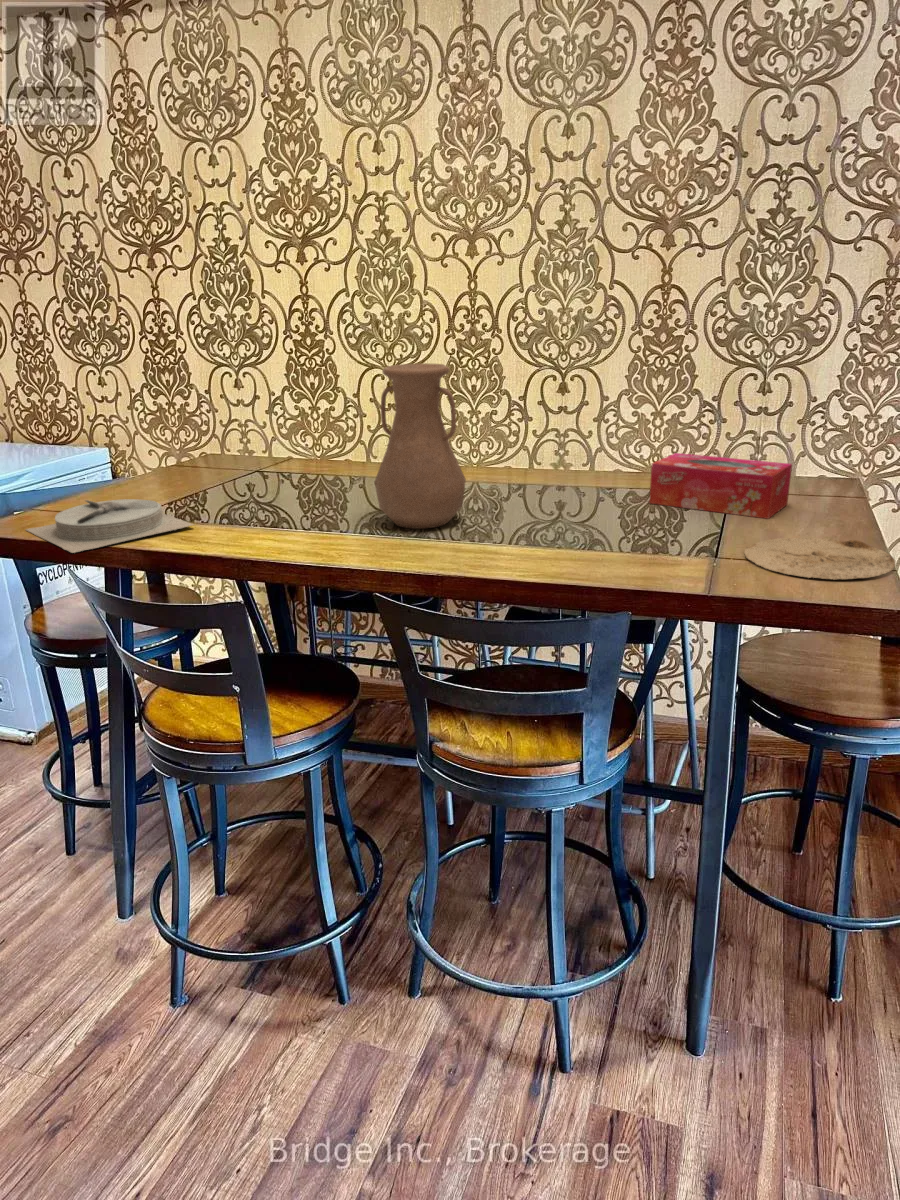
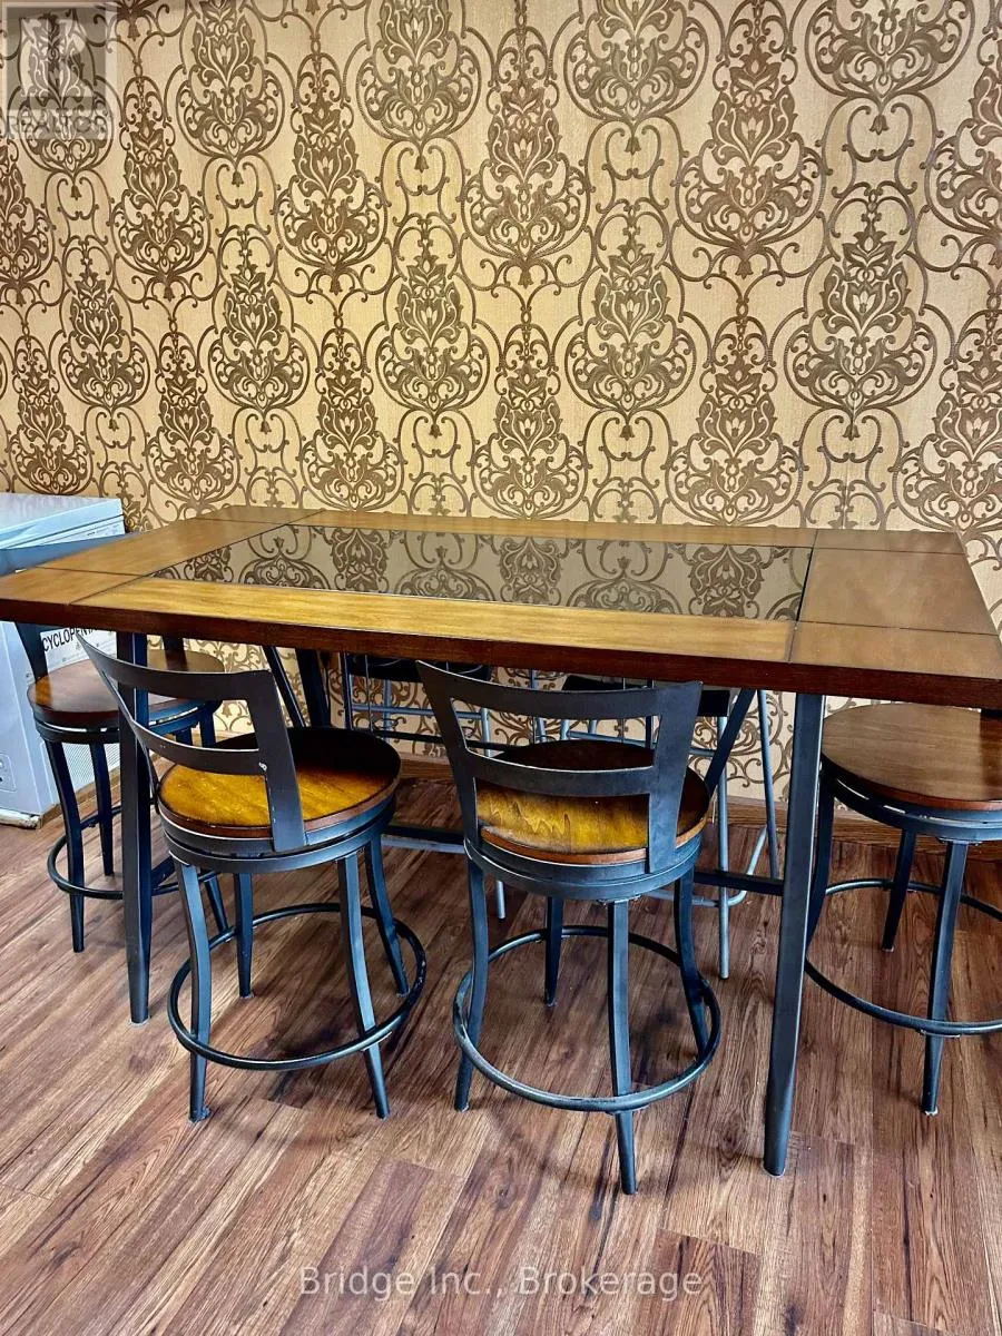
- plate (108, 515)
- plate (818, 554)
- vase (418, 446)
- tissue box (719, 483)
